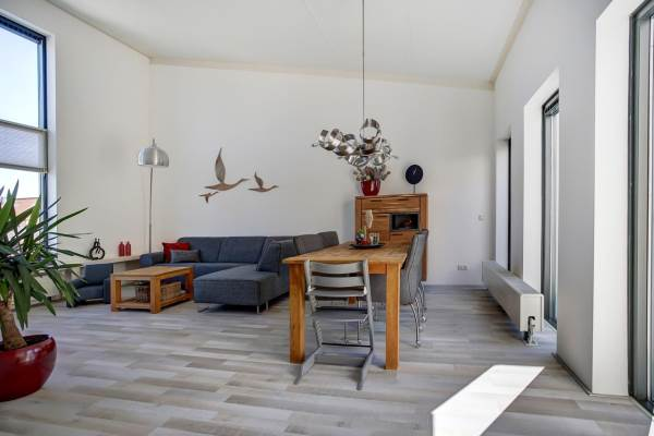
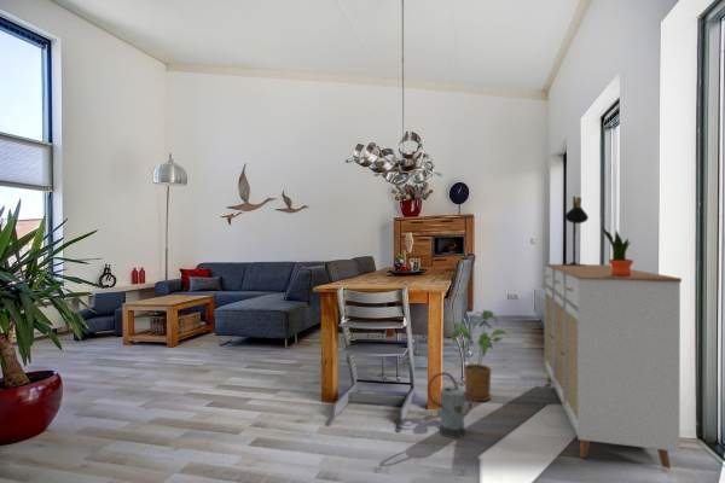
+ watering can (452, 401)
+ potted plant (616, 250)
+ sideboard (593, 342)
+ table lamp (575, 229)
+ house plant (482, 354)
